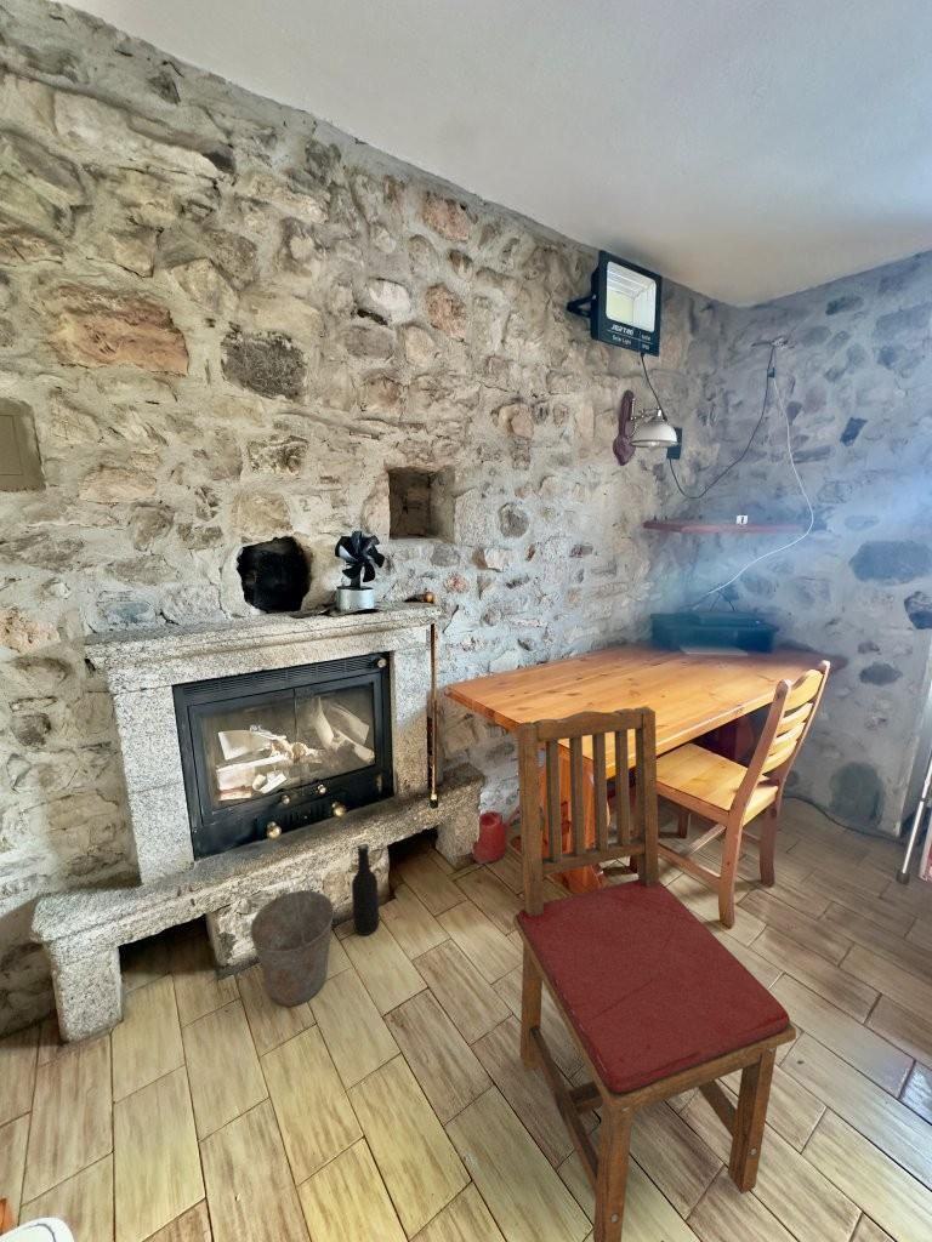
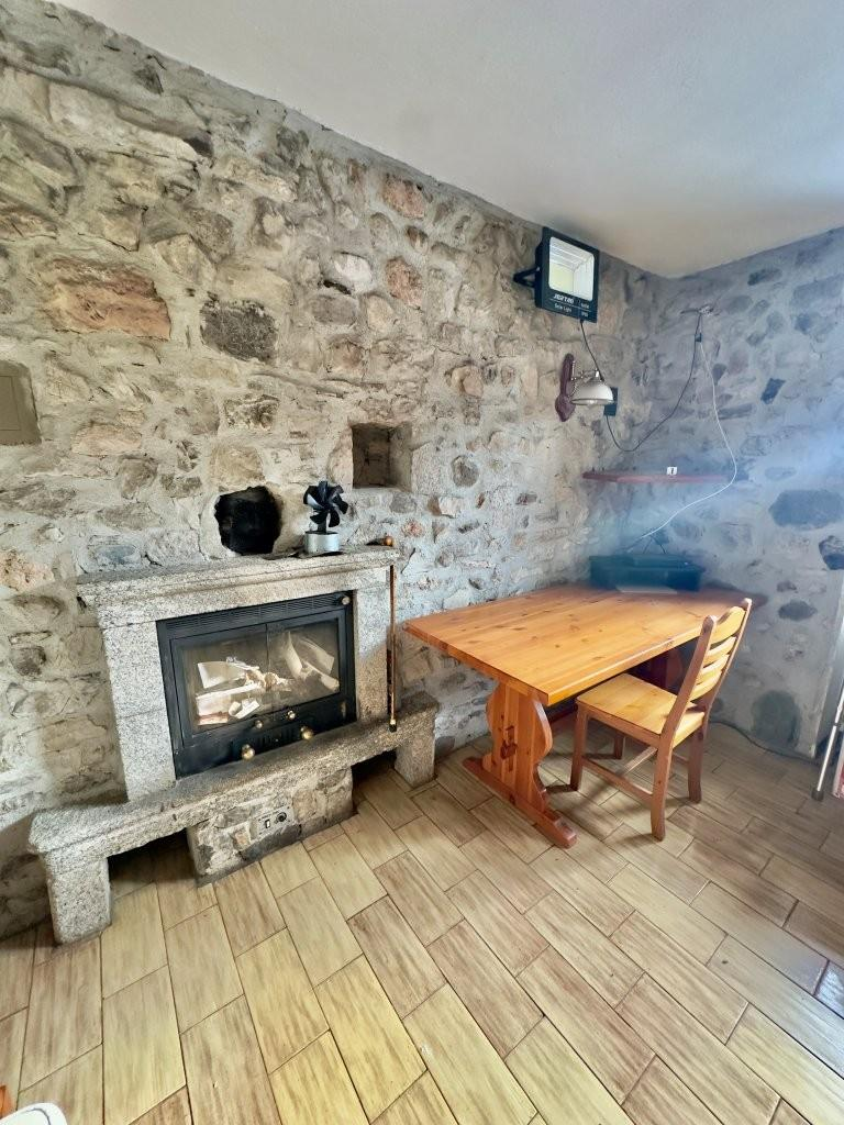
- bottle (364, 887)
- dining chair (631, 941)
- bucket (294, 929)
- watering can (496, 827)
